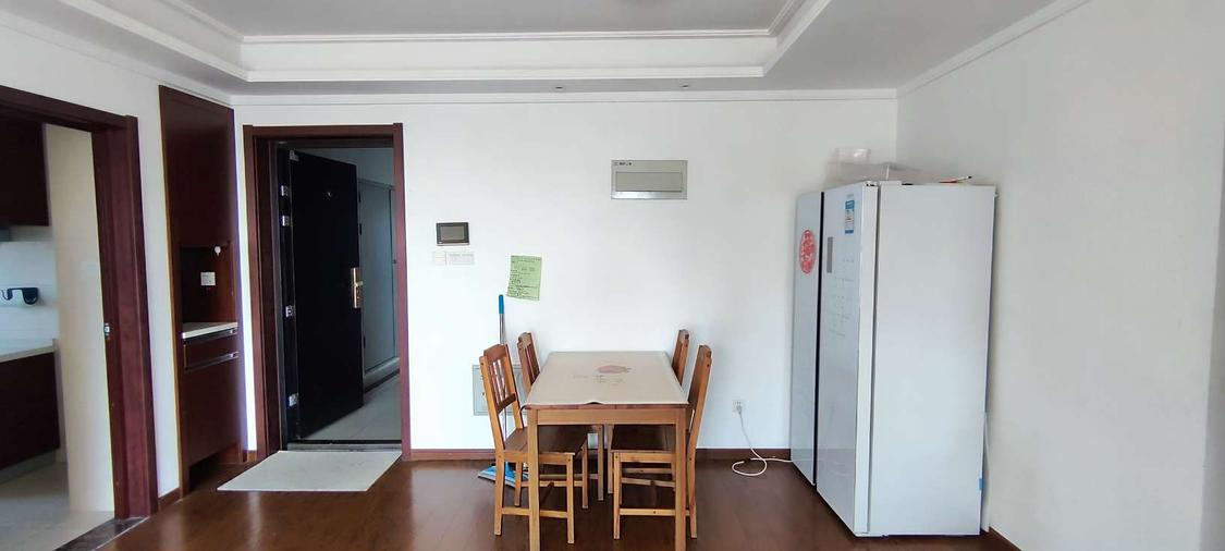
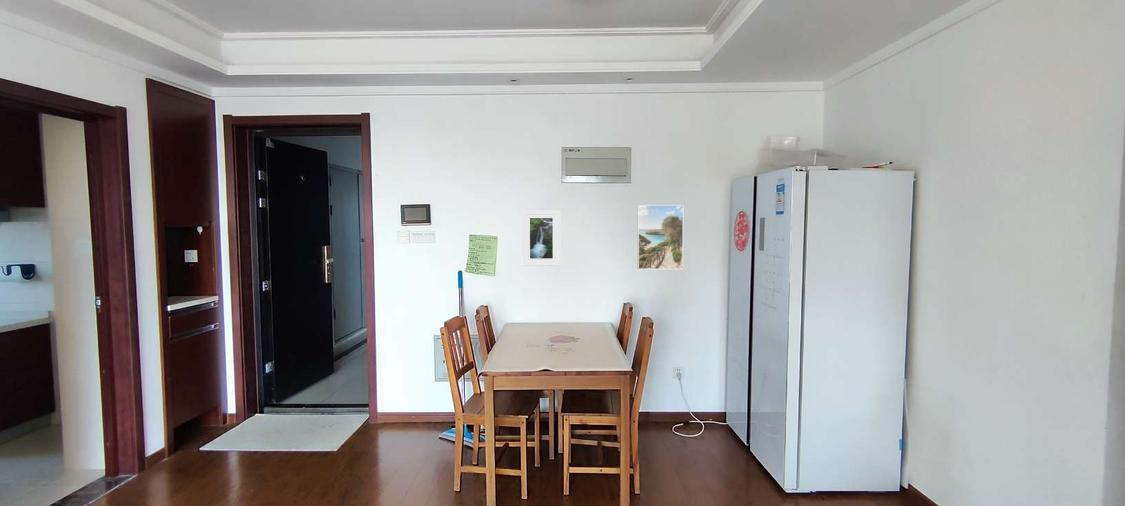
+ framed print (541, 238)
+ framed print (660, 237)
